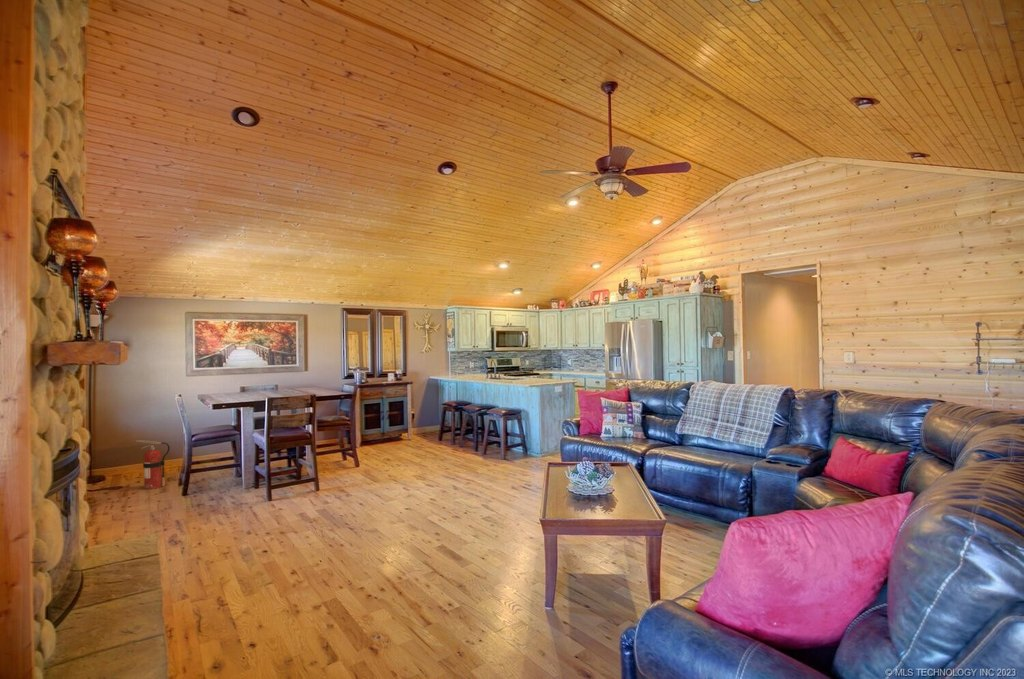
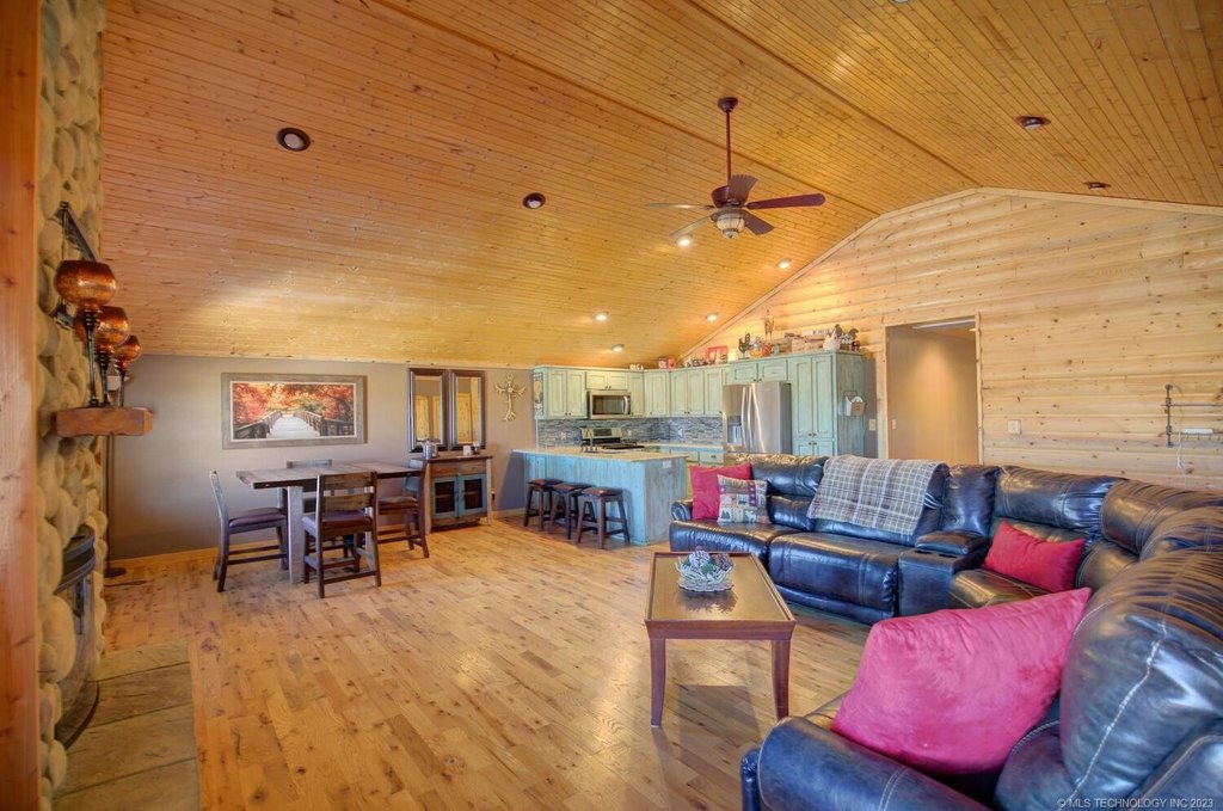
- fire extinguisher (153, 463)
